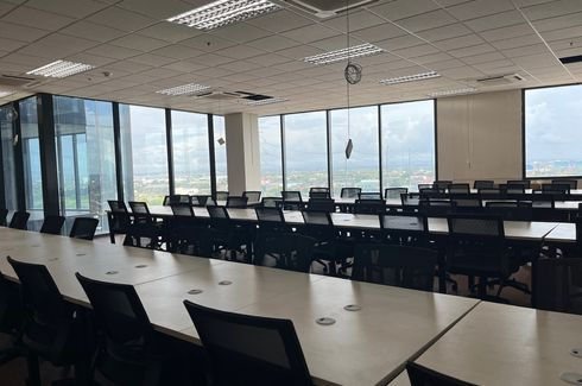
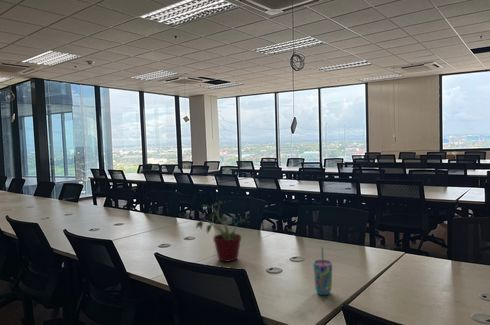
+ cup (322, 270)
+ potted plant (219, 230)
